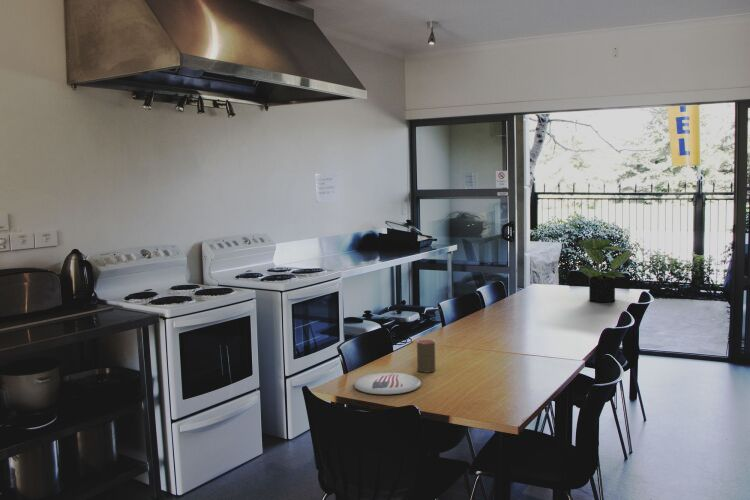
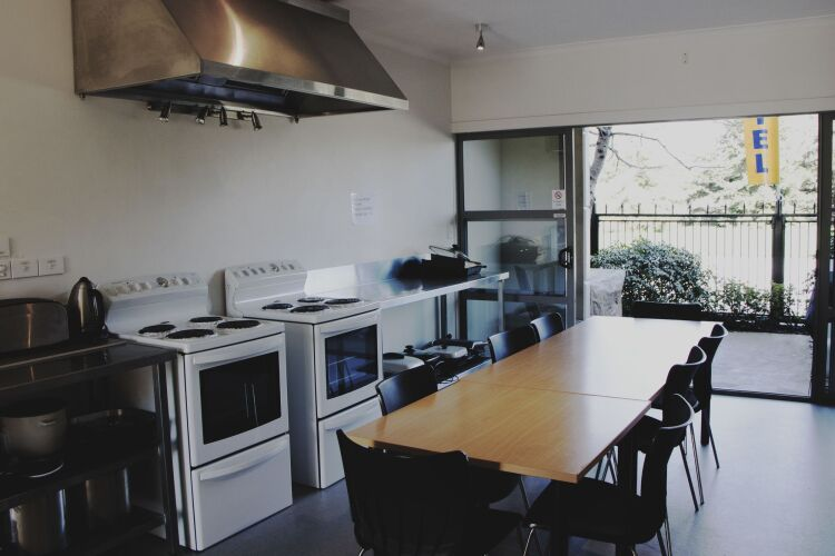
- cup (426, 355)
- potted plant (597, 268)
- plate (387, 382)
